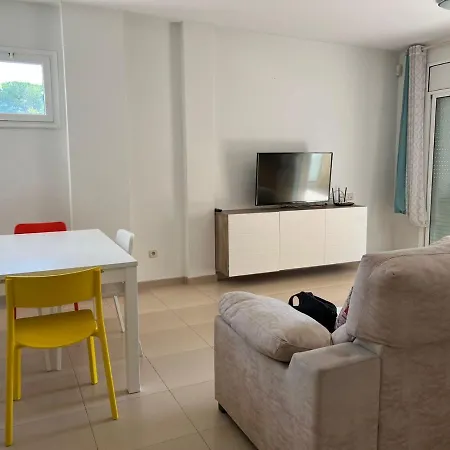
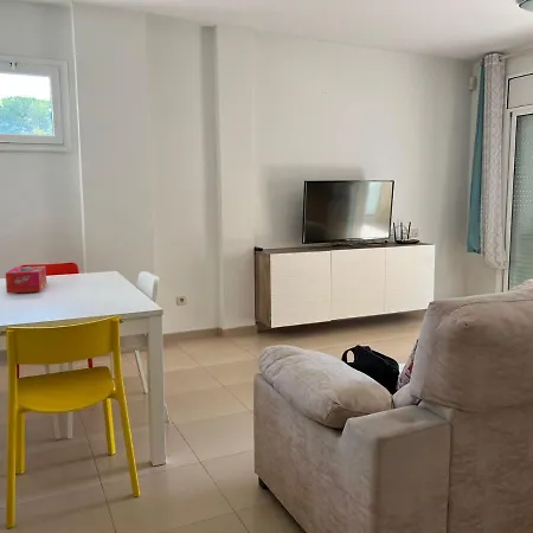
+ tissue box (27, 278)
